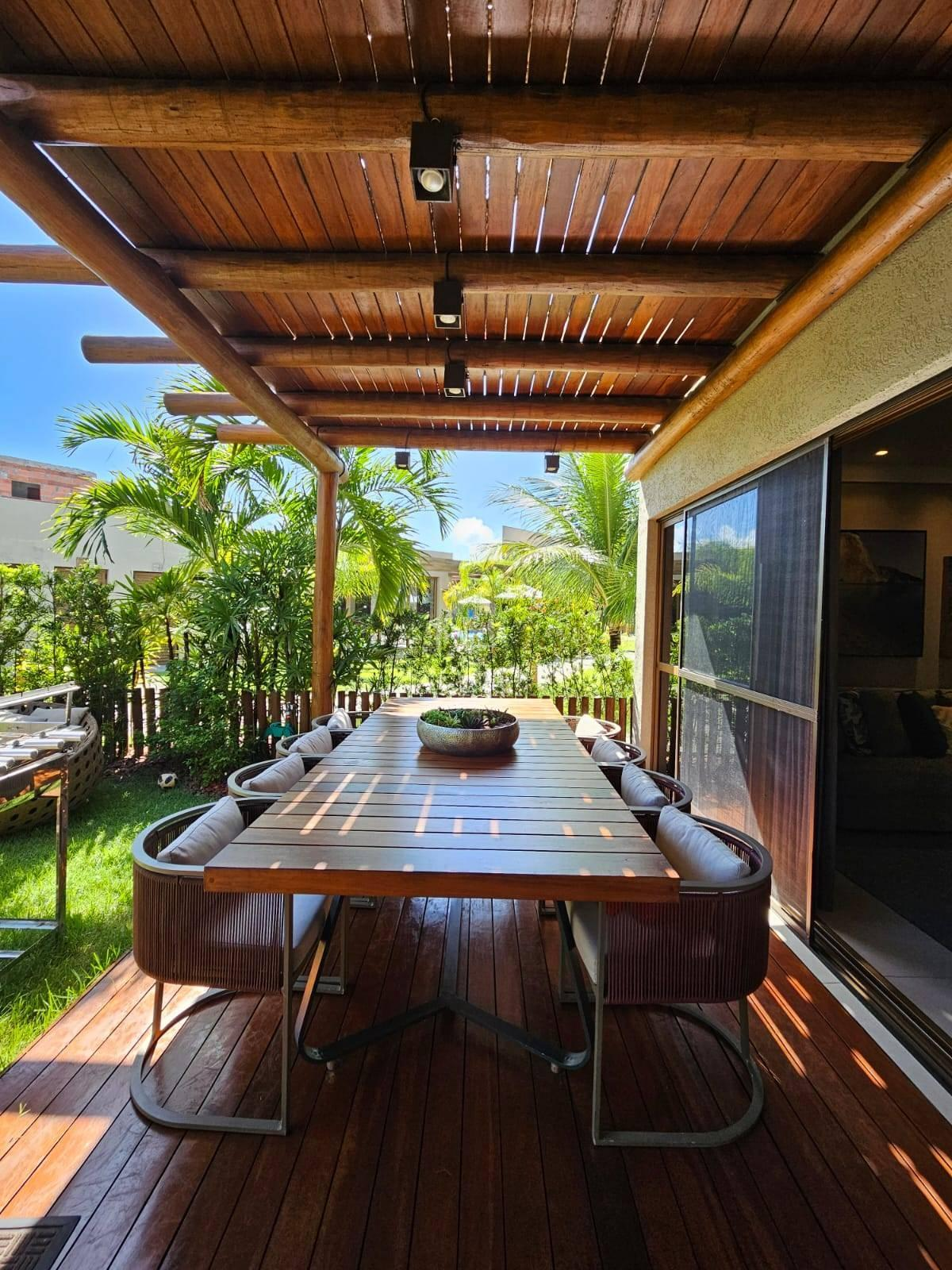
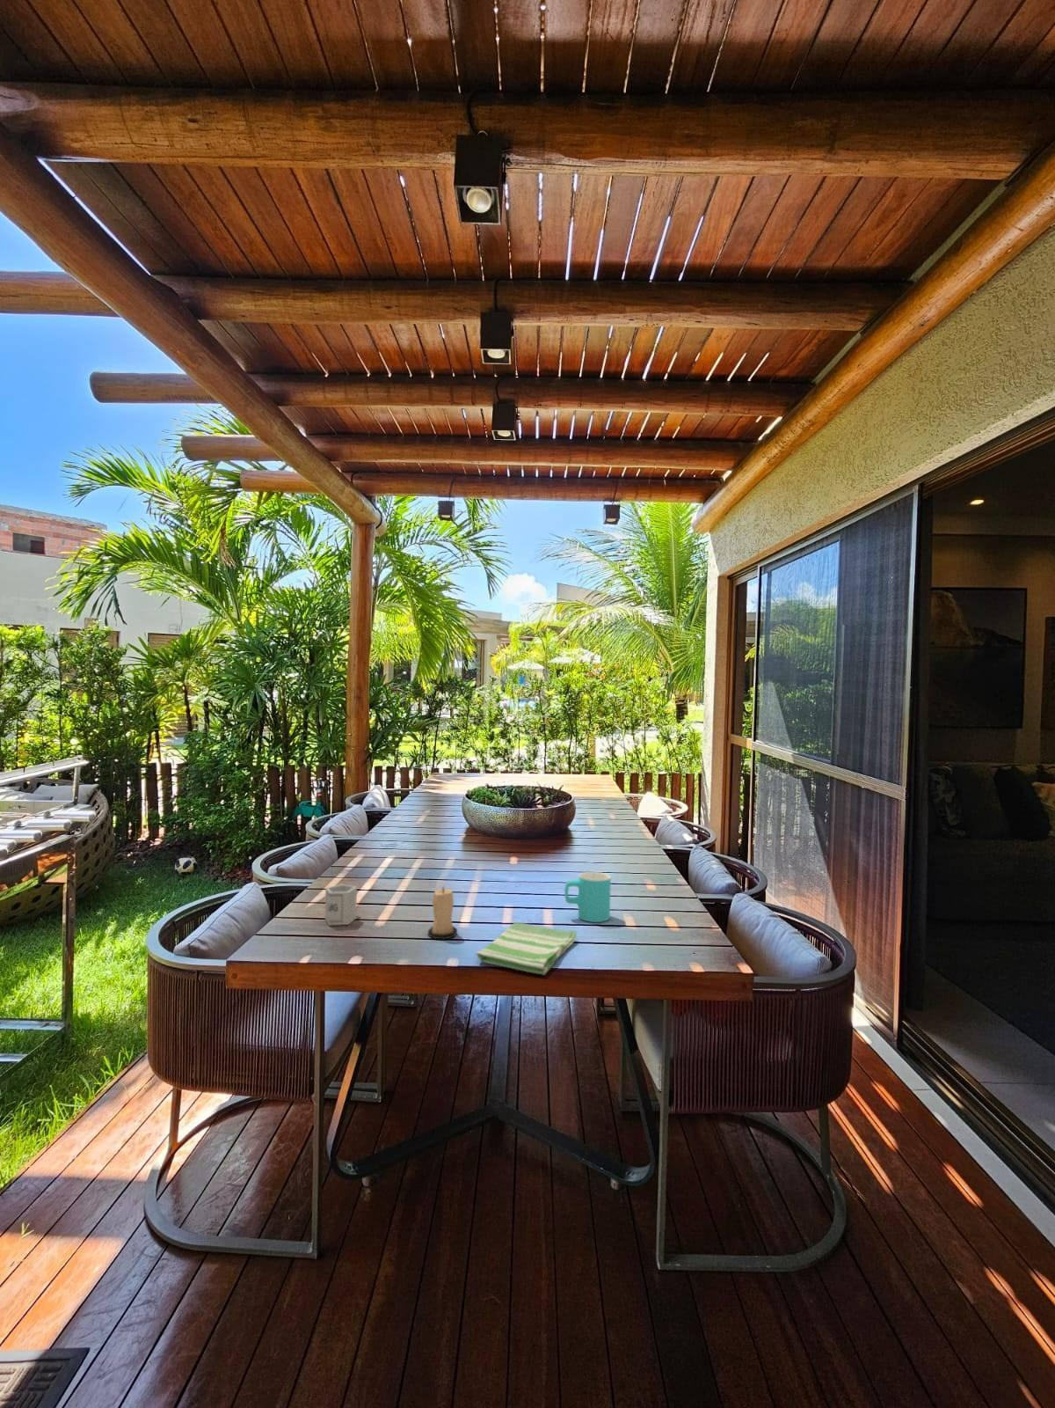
+ cup (588, 895)
+ cup (342, 902)
+ dish towel (528, 945)
+ candle (443, 910)
